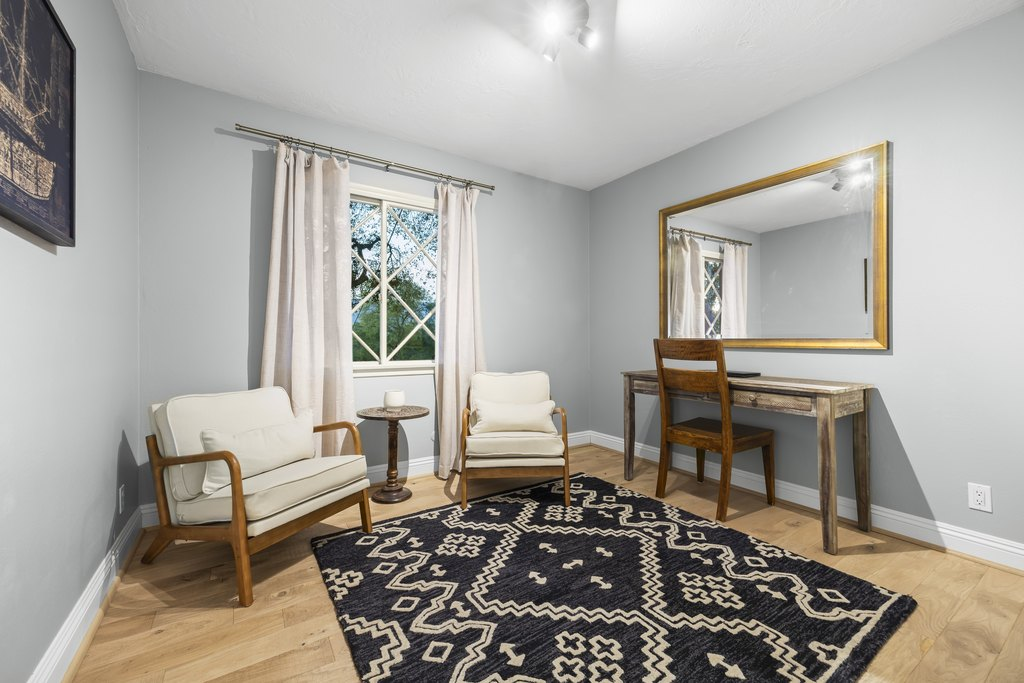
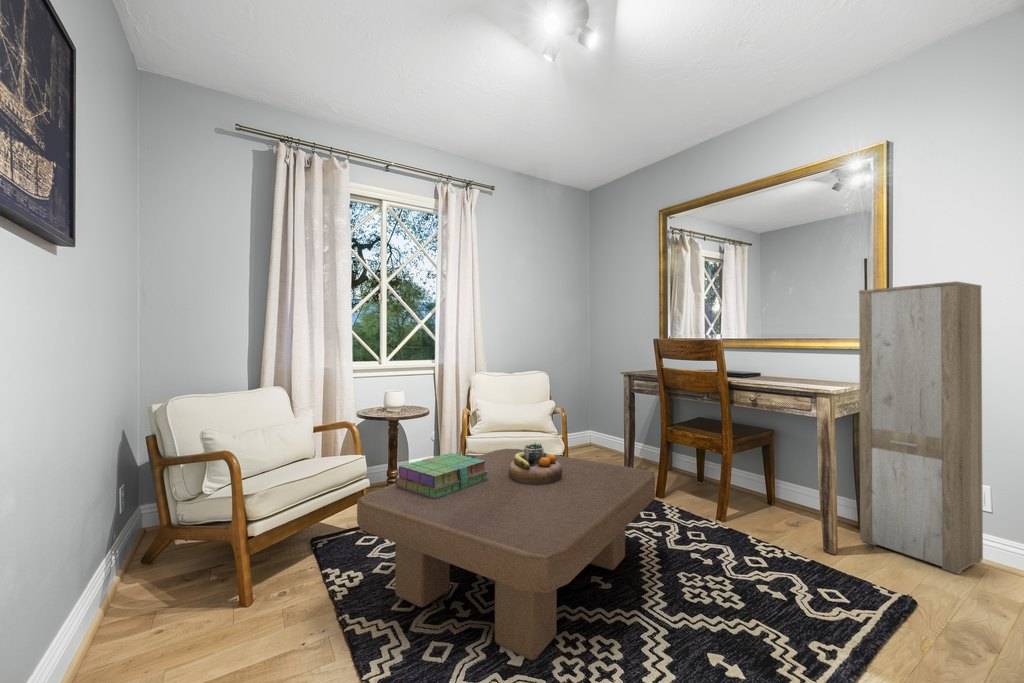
+ stack of books (443, 472)
+ coffee table (519, 529)
+ decorative bowl (535, 459)
+ cabinet (917, 419)
